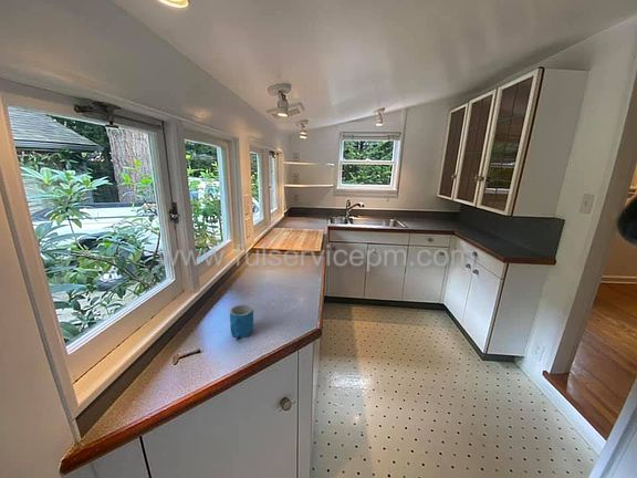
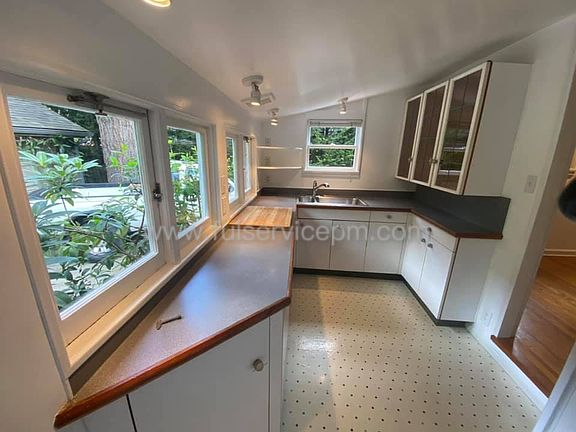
- mug (240, 322)
